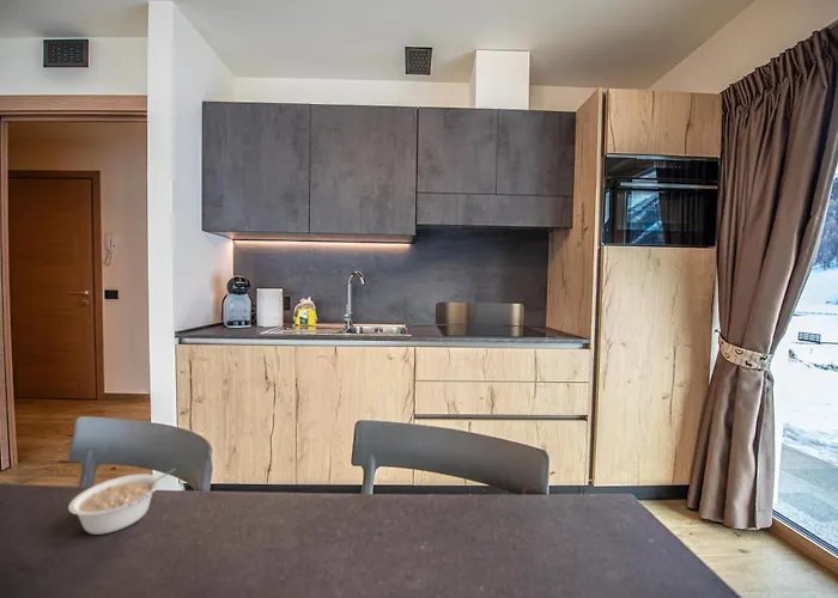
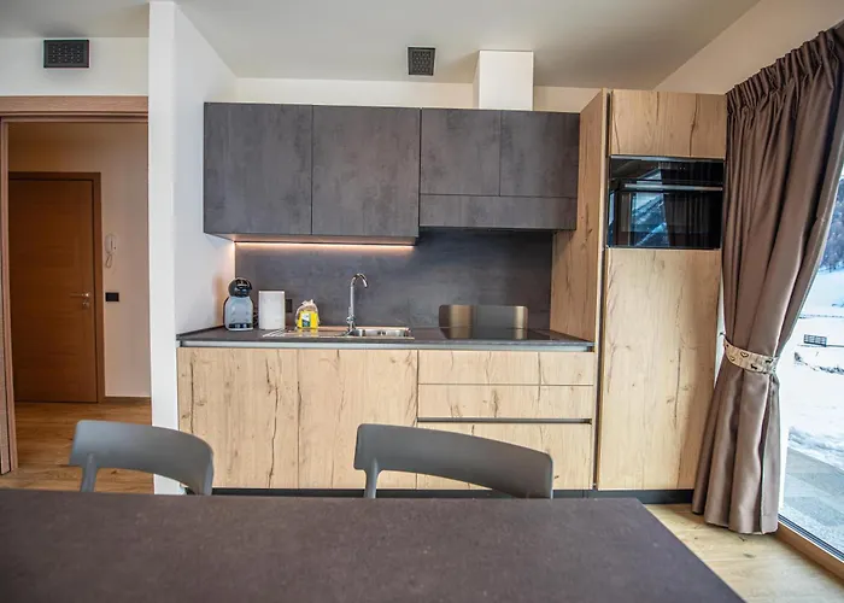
- legume (120, 500)
